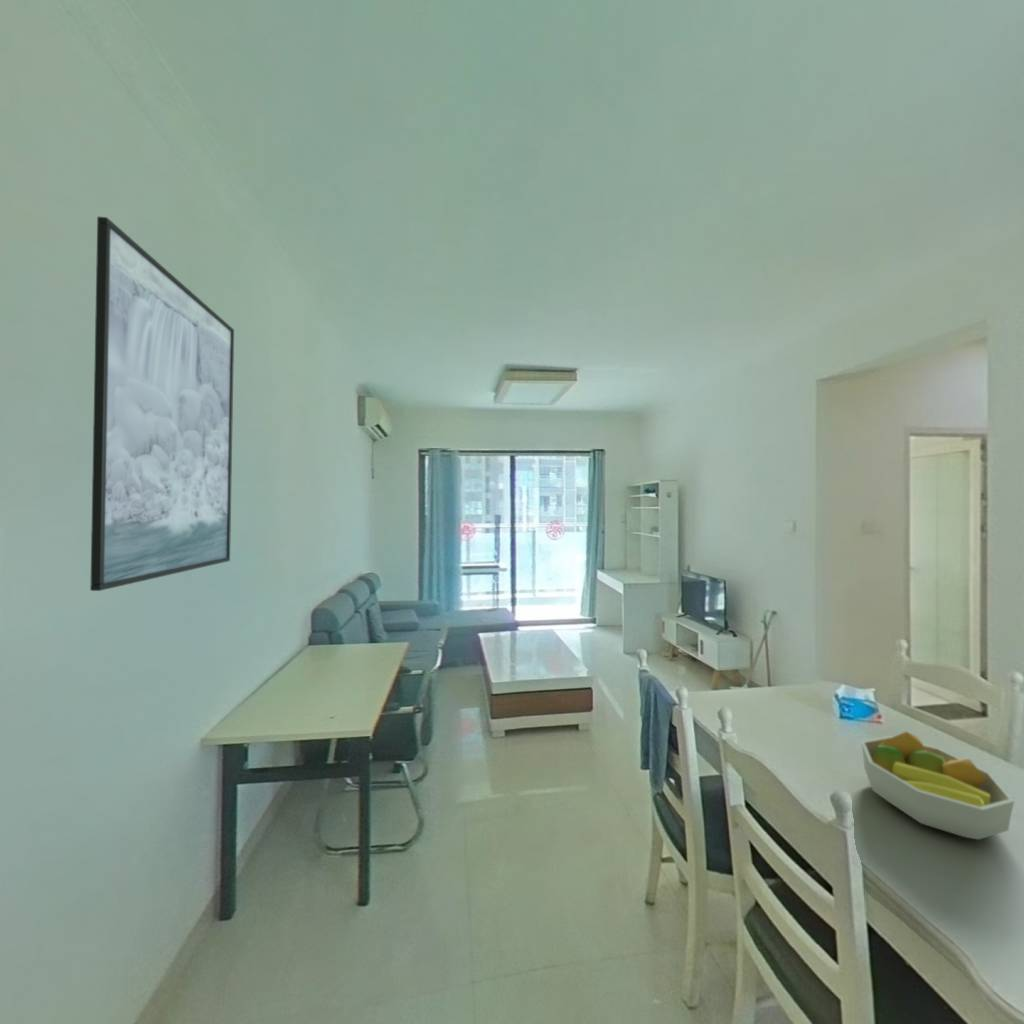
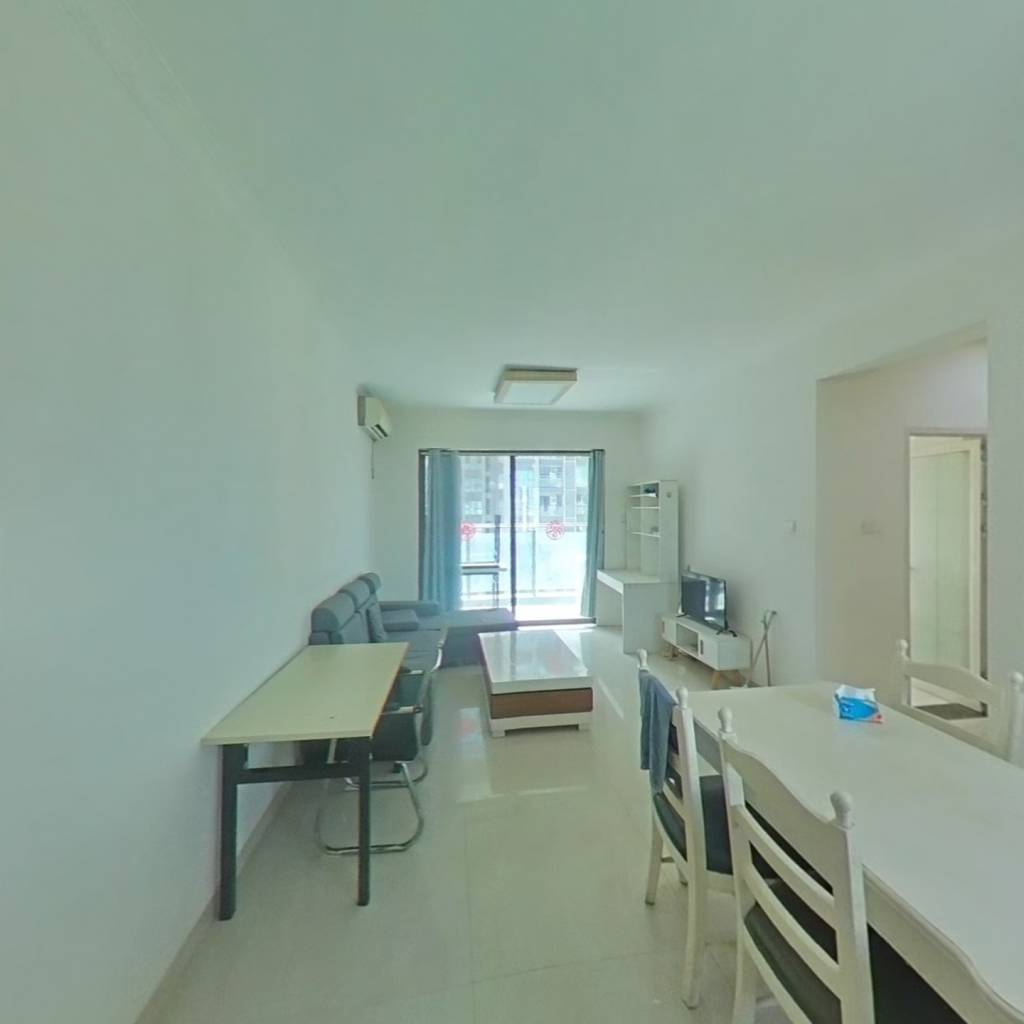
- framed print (179, 429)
- fruit bowl (928, 778)
